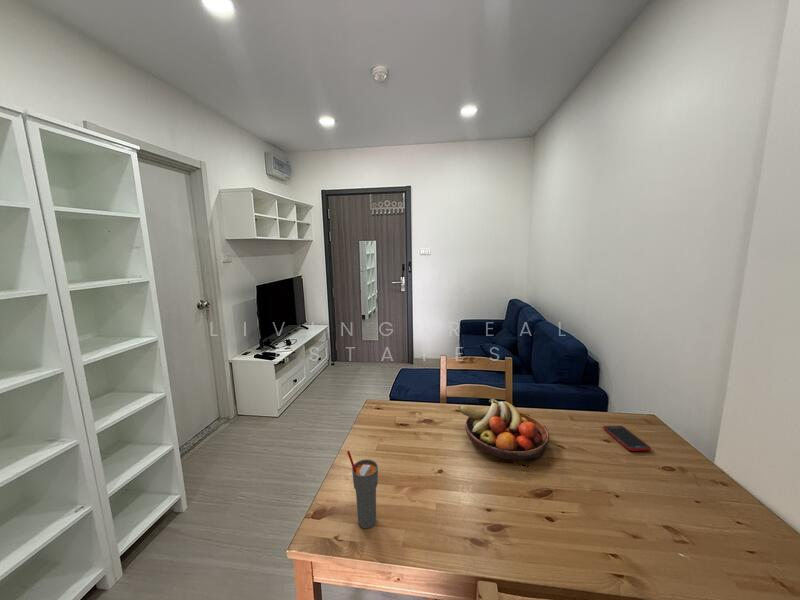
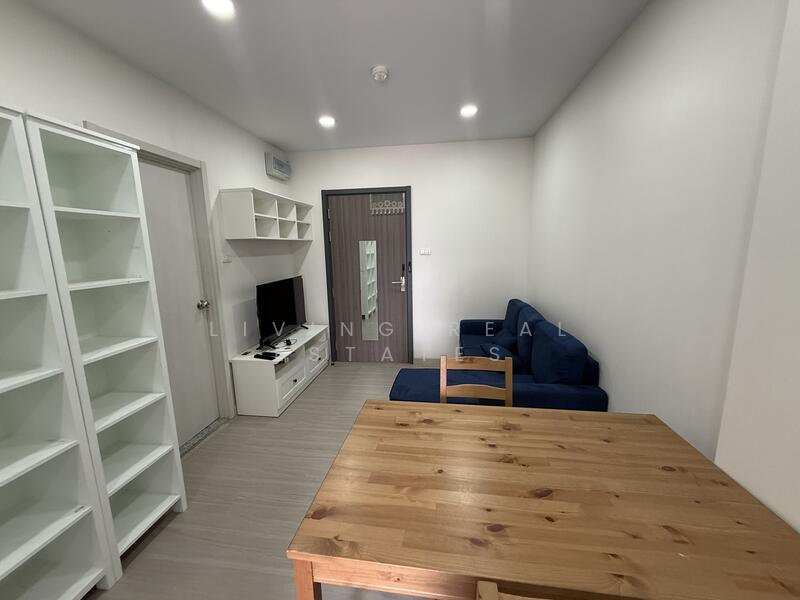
- cell phone (625, 437)
- fruit bowl (504, 424)
- cup (365, 485)
